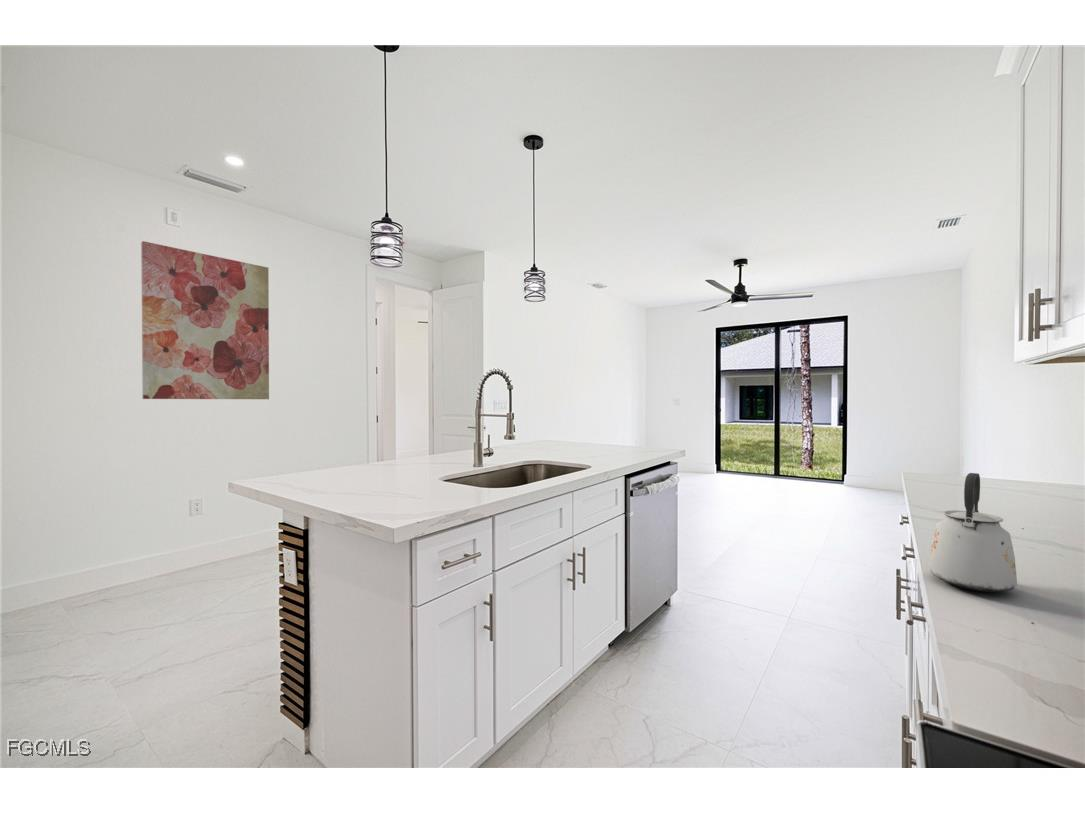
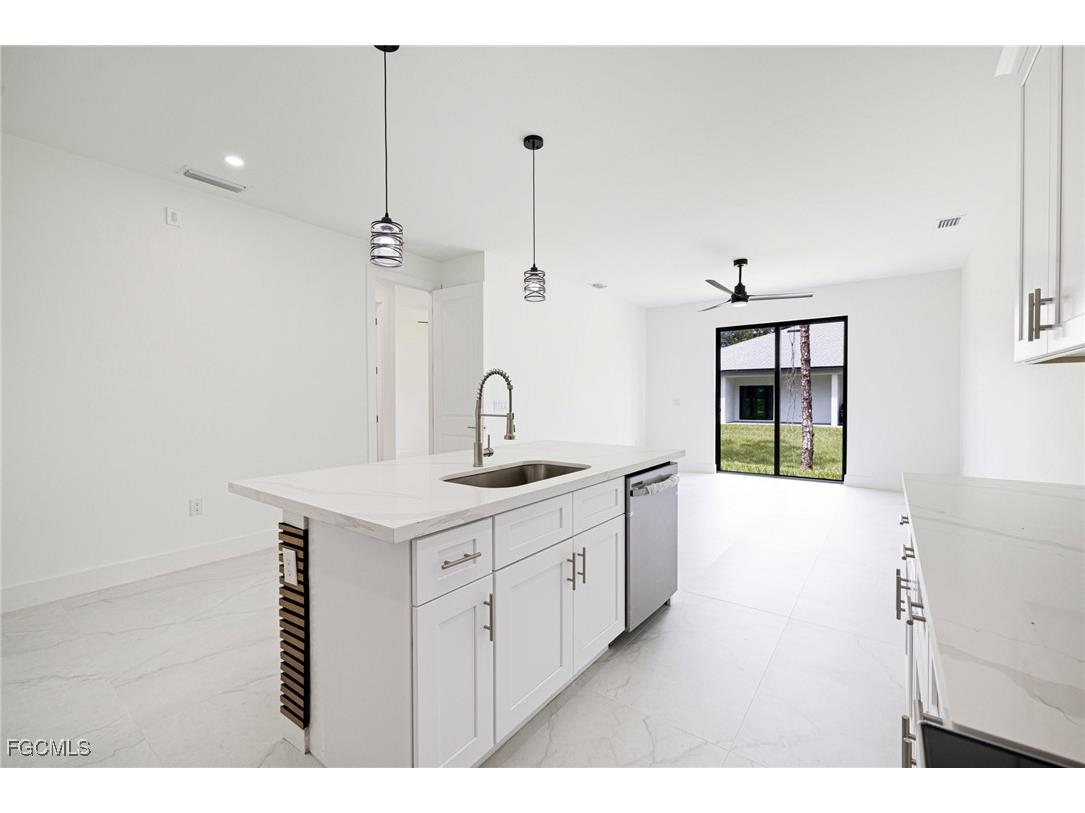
- wall art (210, 327)
- kettle (973, 526)
